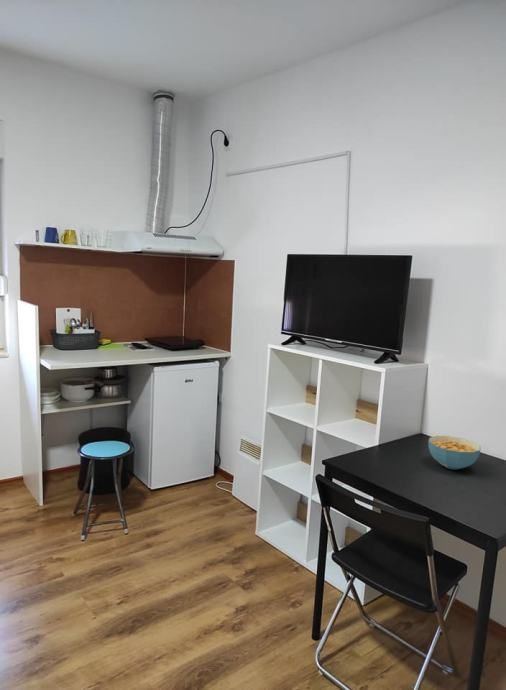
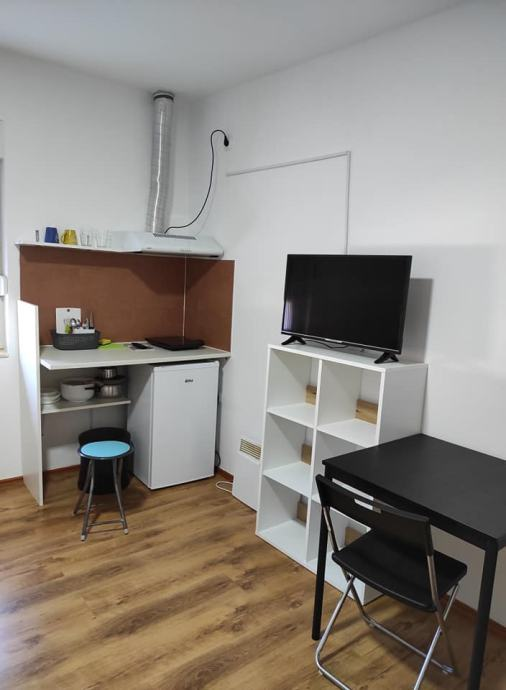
- cereal bowl (452, 455)
